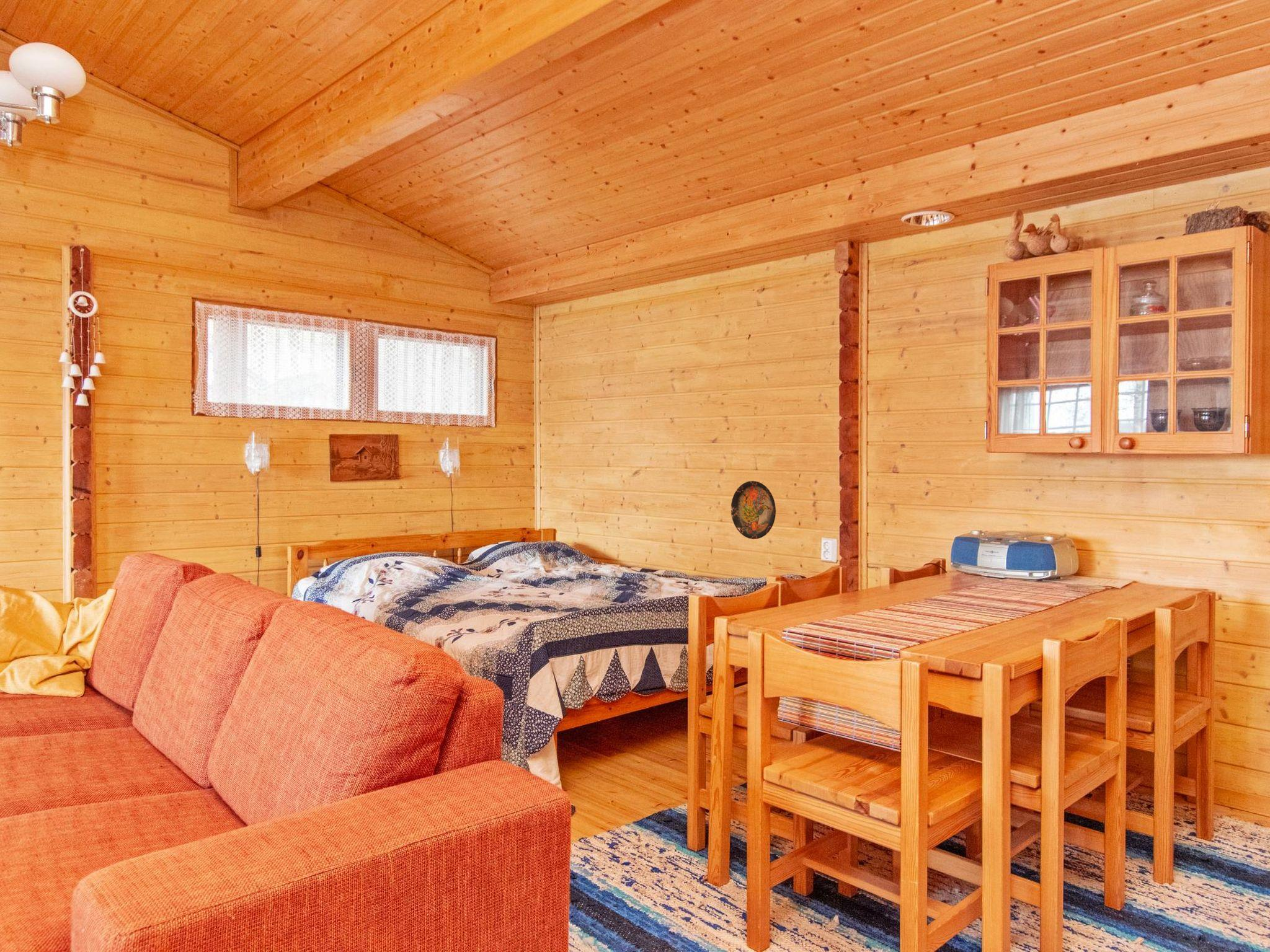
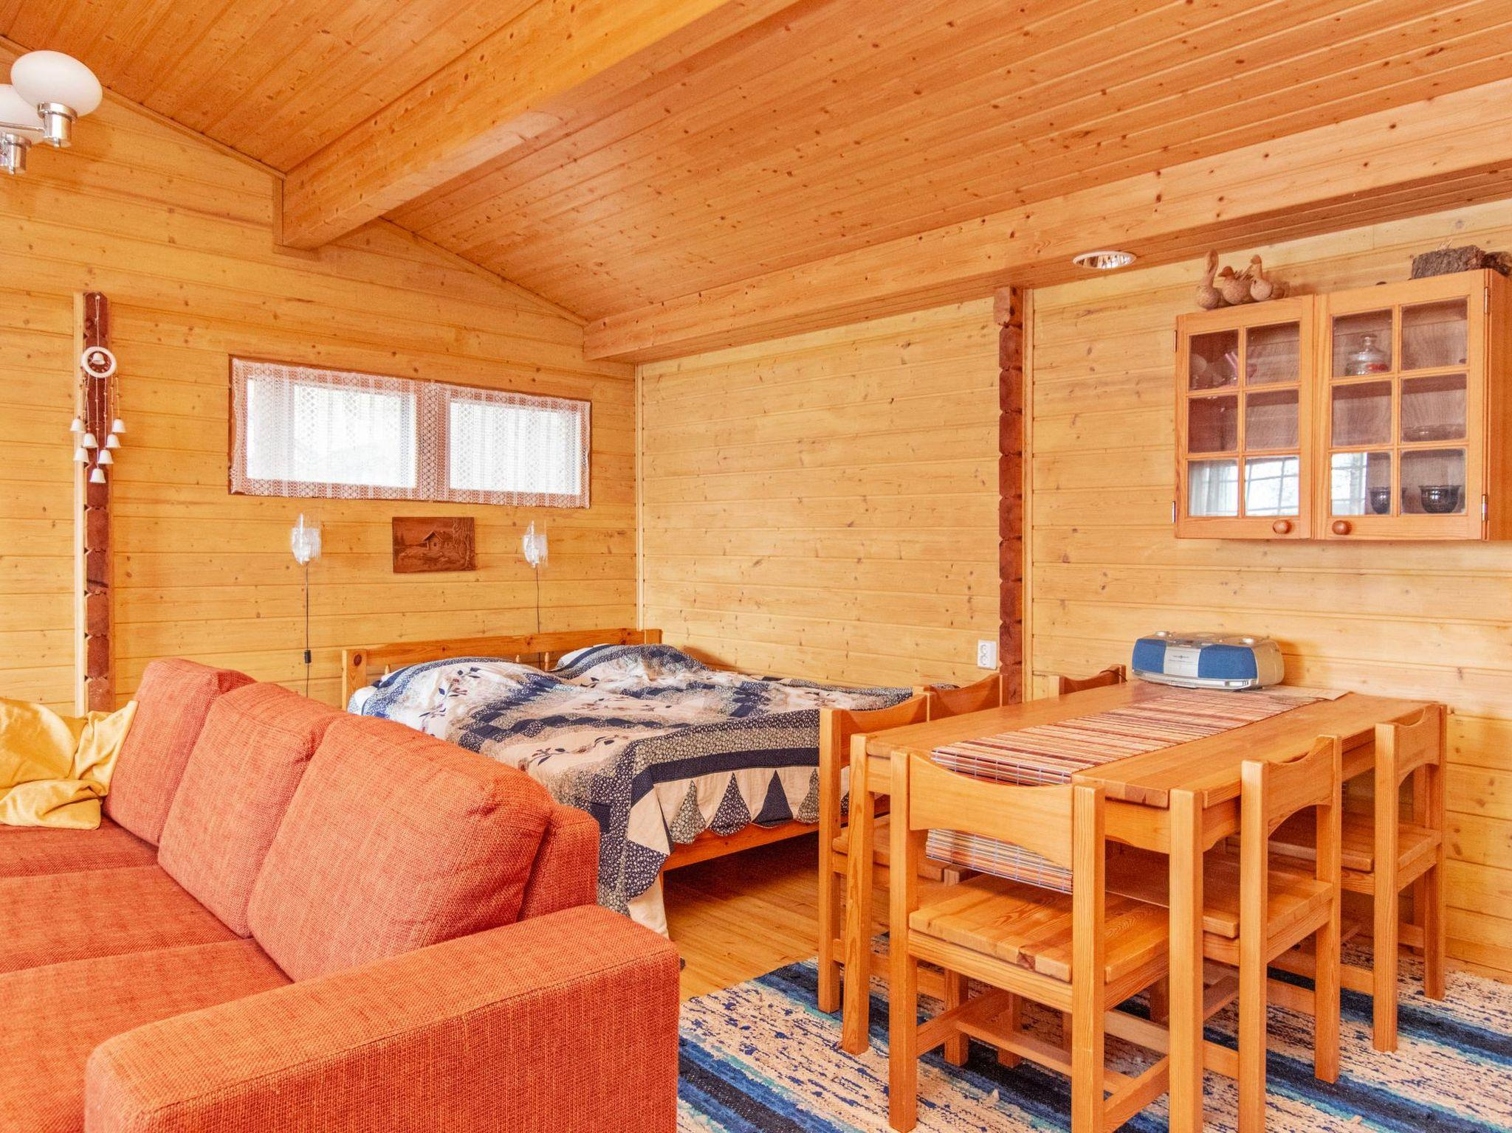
- decorative plate (754, 509)
